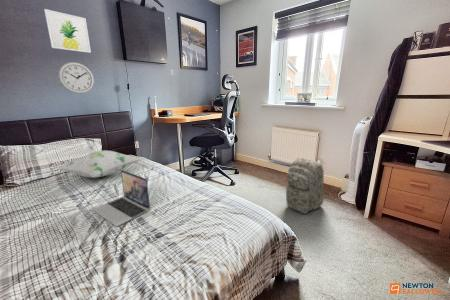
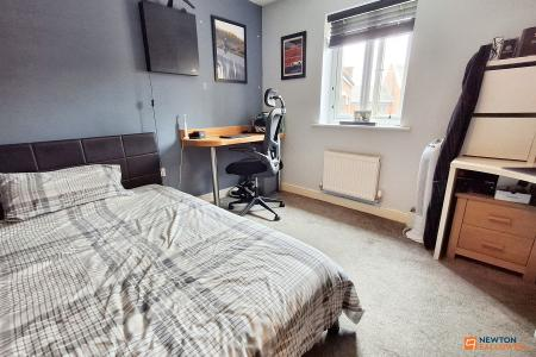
- laptop (121, 197)
- backpack (303, 184)
- wall clock (77, 78)
- decorative pillow (101, 163)
- wall art (69, 32)
